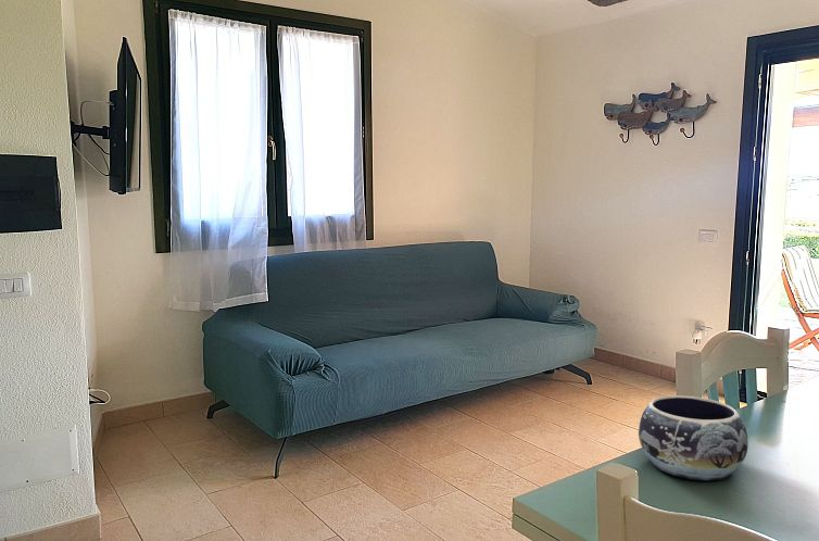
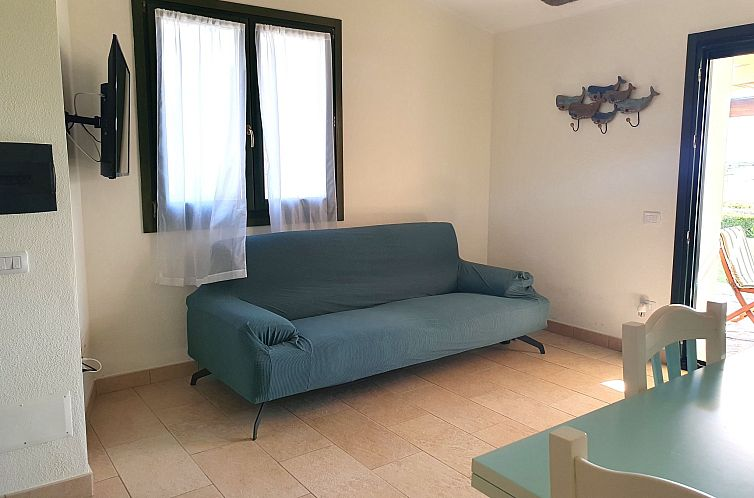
- decorative bowl (691, 436)
